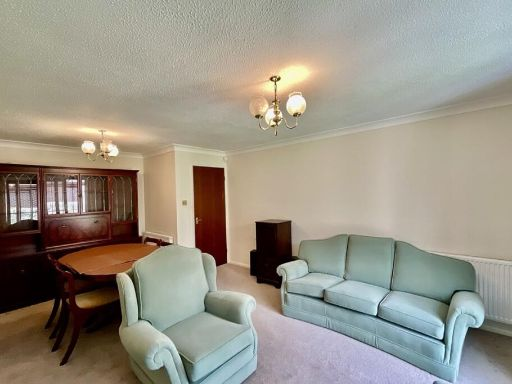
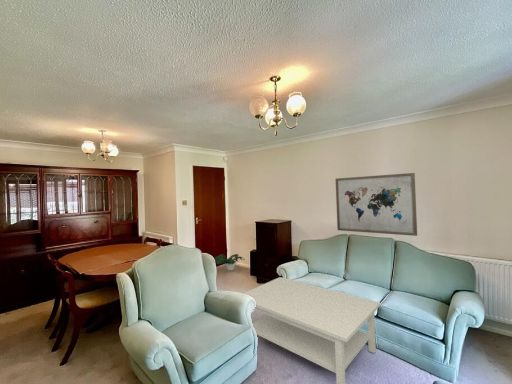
+ coffee table (305, 322)
+ potted plant (227, 262)
+ wall art (372, 204)
